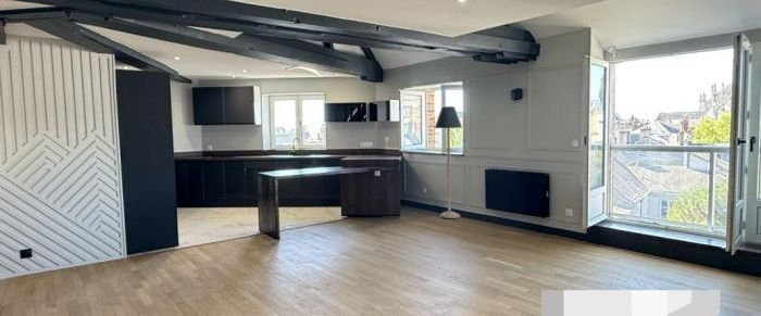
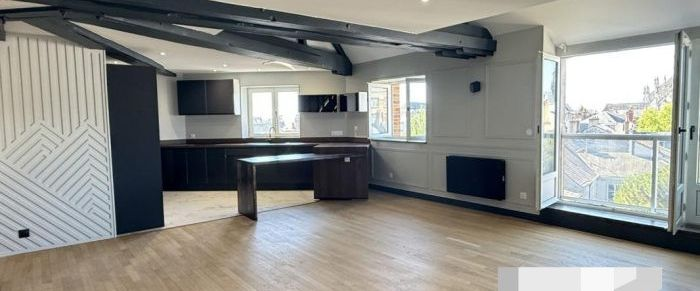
- floor lamp (448, 162)
